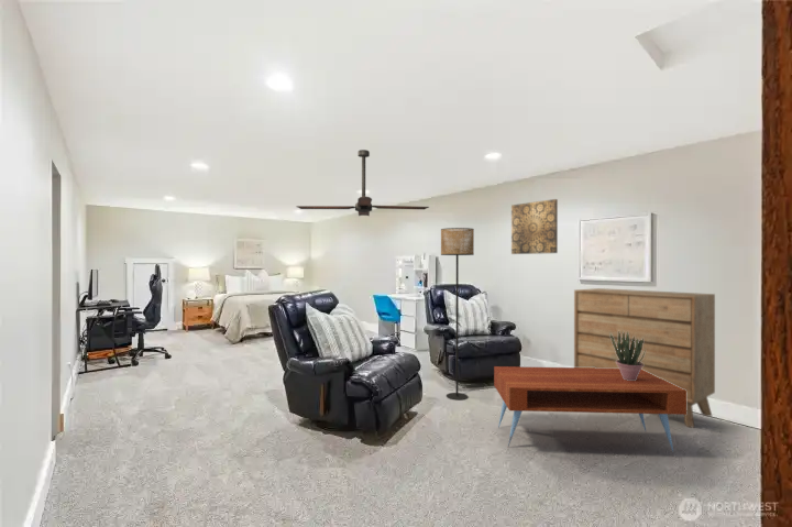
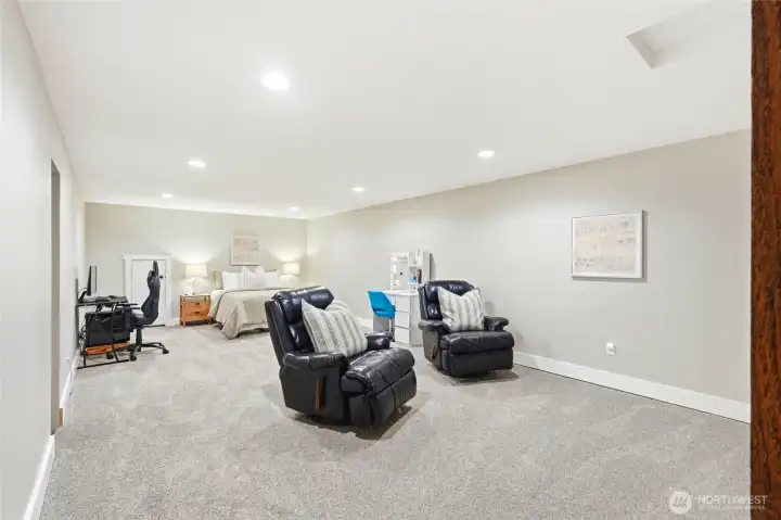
- potted plant (627, 354)
- wall art (532, 228)
- coffee table (580, 408)
- floor lamp (457, 312)
- ceiling fan (363, 182)
- dresser (641, 350)
